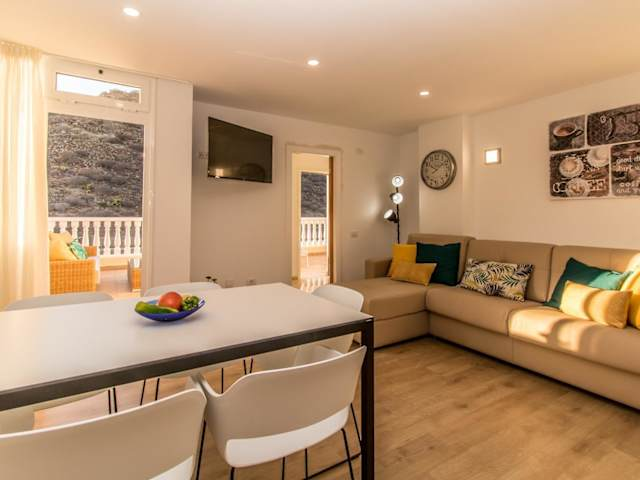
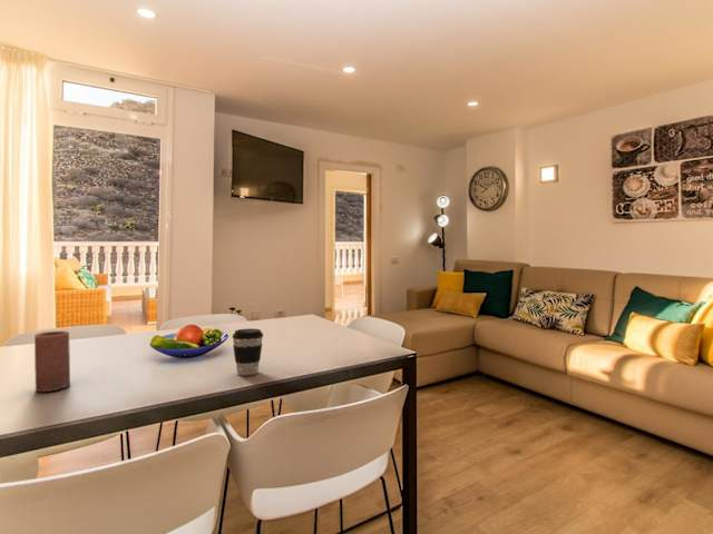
+ coffee cup (247, 352)
+ candle (52, 359)
